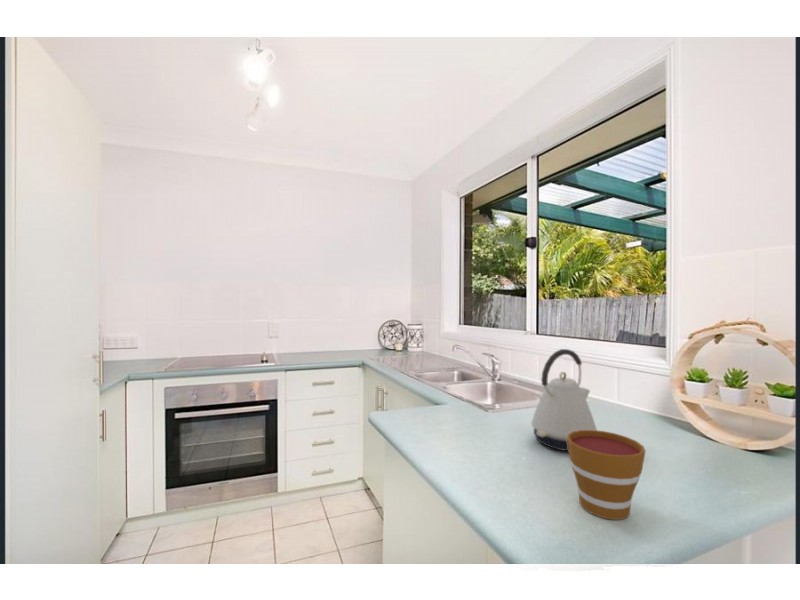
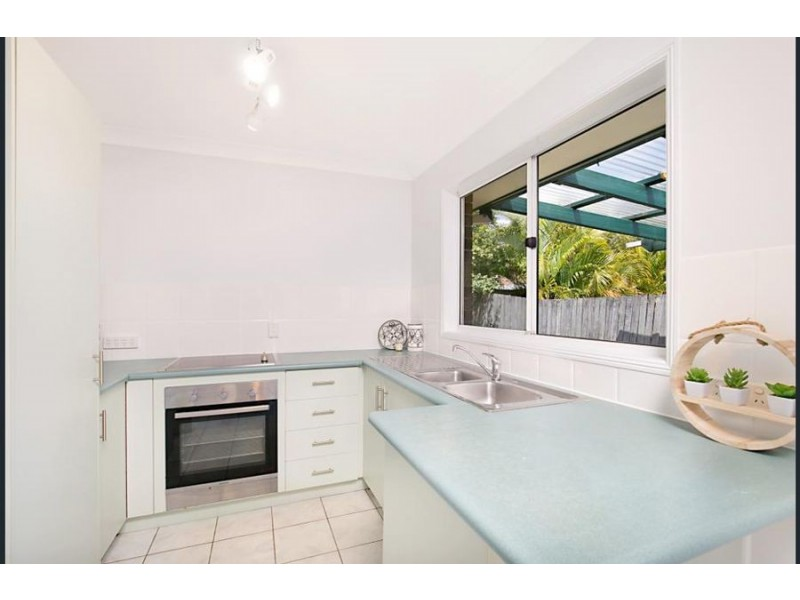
- cup (598, 471)
- kettle (564, 395)
